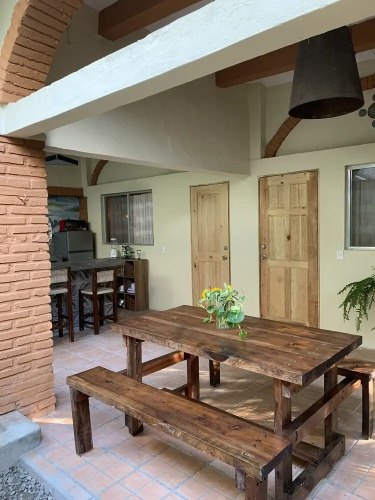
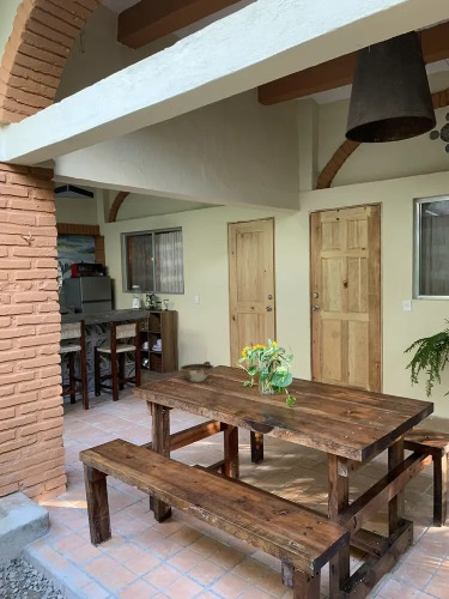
+ bowl (196, 373)
